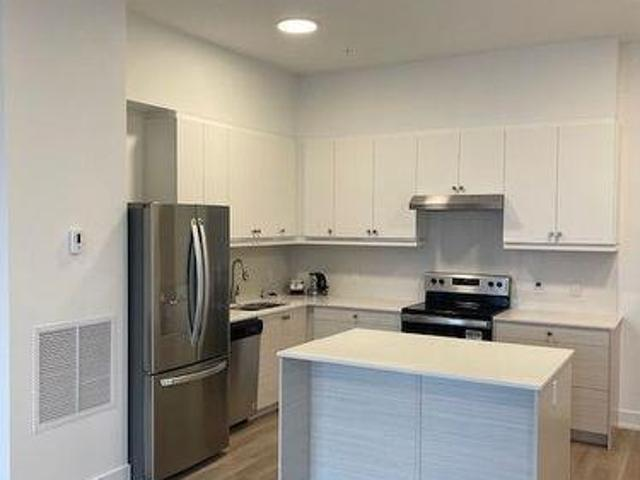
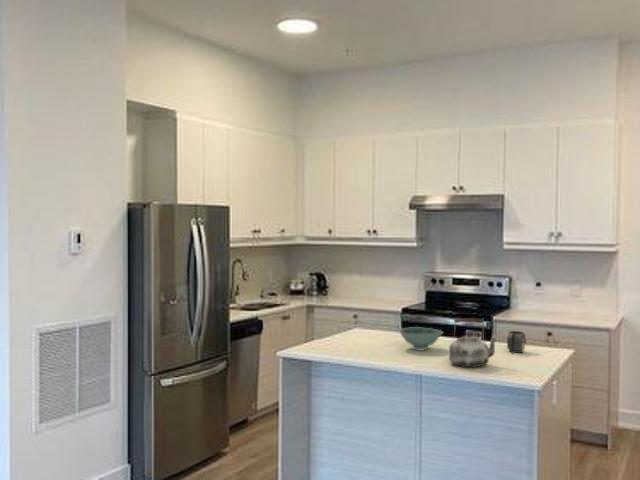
+ mug (515, 342)
+ bowl (420, 339)
+ kettle (473, 341)
